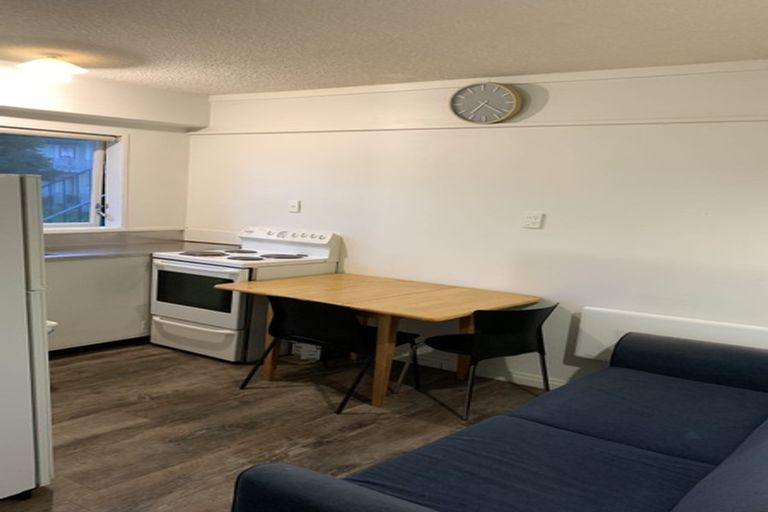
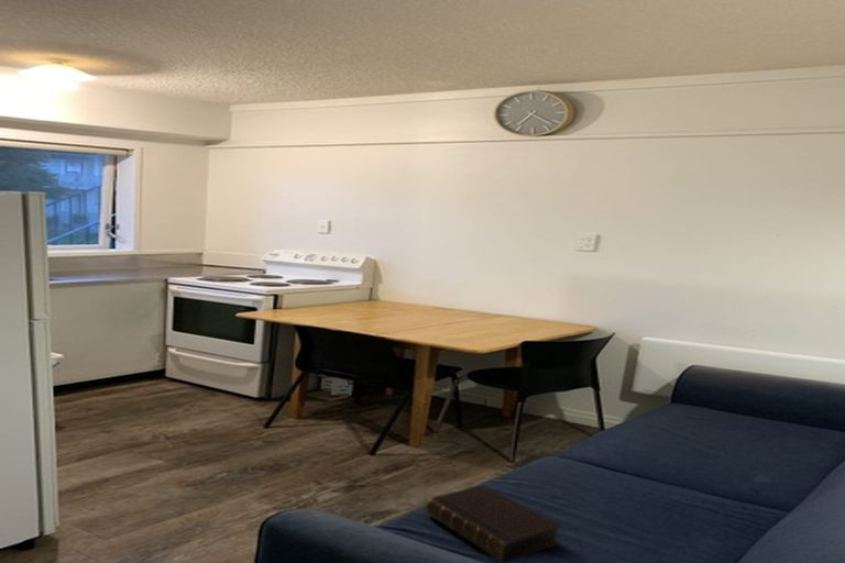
+ book (492, 520)
